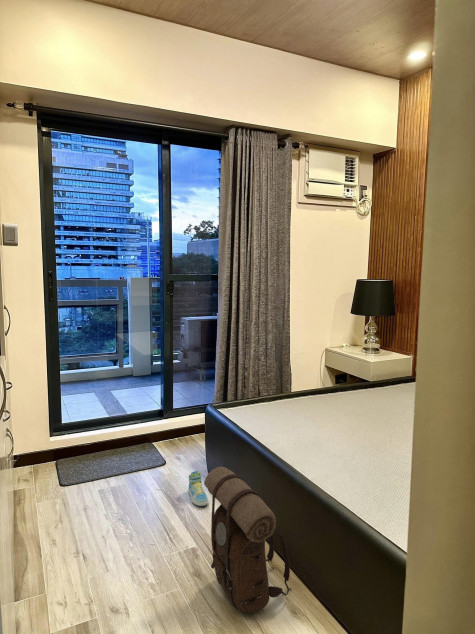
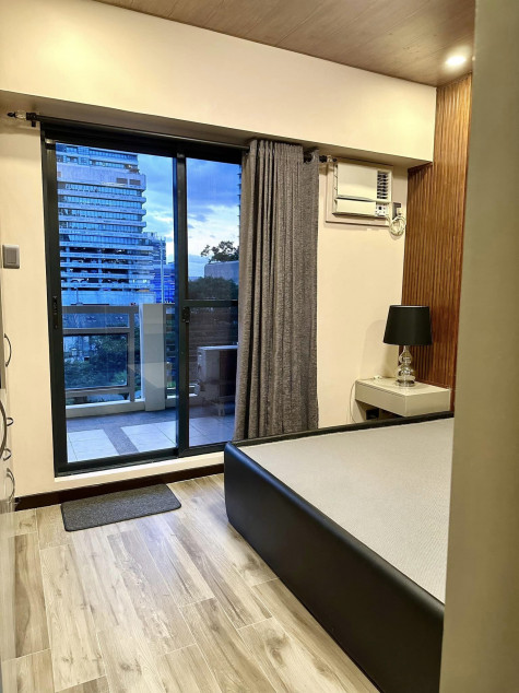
- sneaker (197, 486)
- backpack (252, 535)
